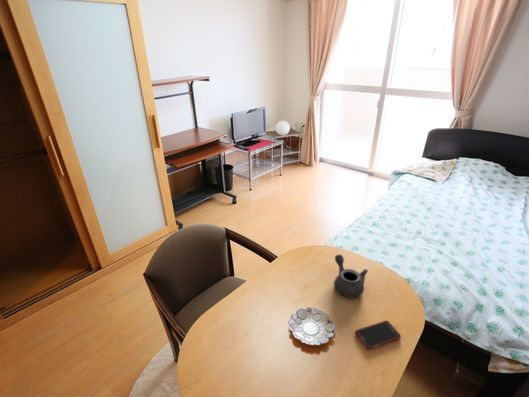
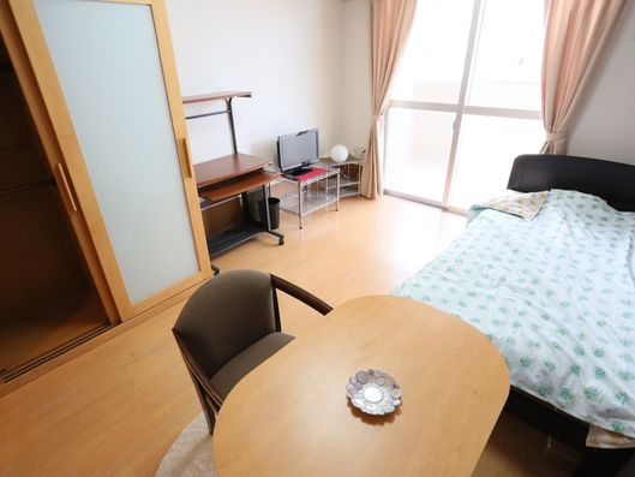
- teapot (347, 274)
- cell phone (377, 334)
